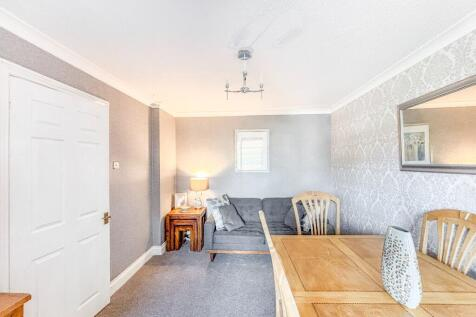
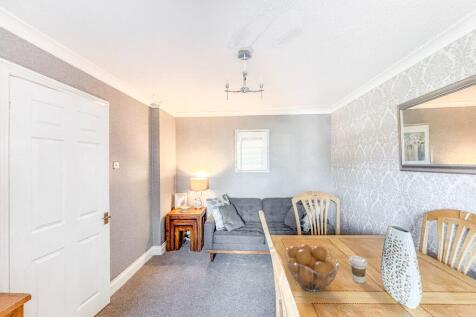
+ fruit basket (311, 266)
+ coffee cup (358, 269)
